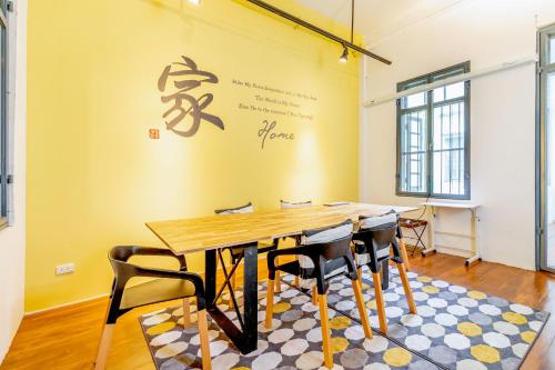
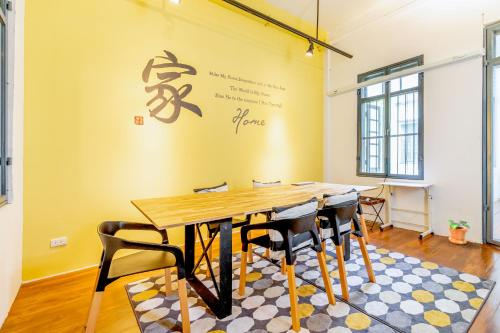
+ potted plant (455, 231)
